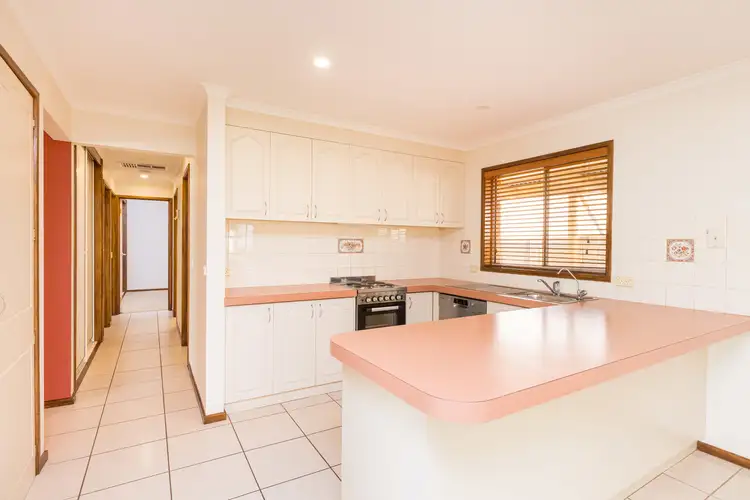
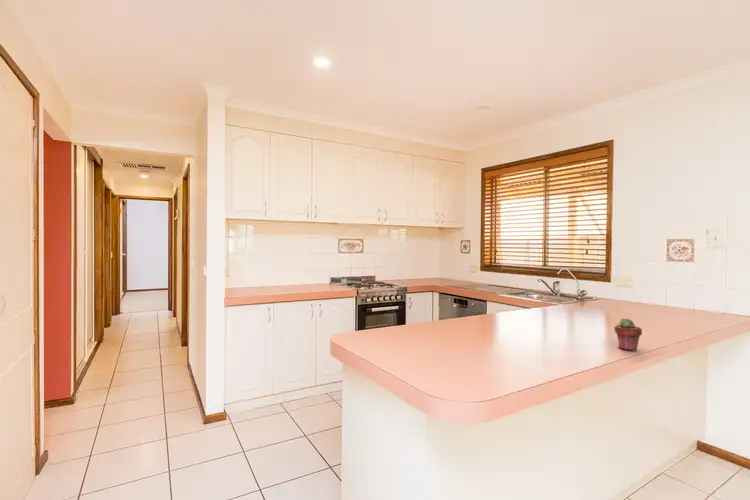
+ potted succulent (627, 333)
